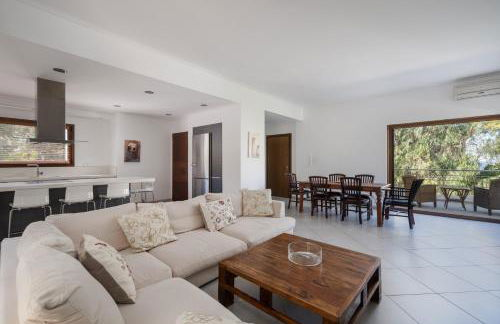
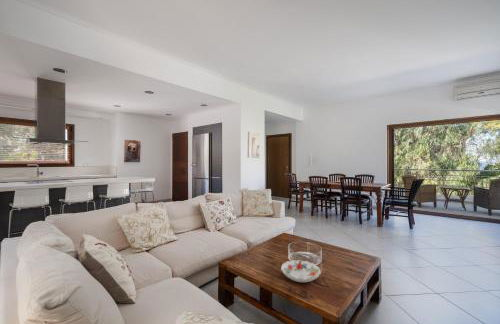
+ decorative bowl (300, 272)
